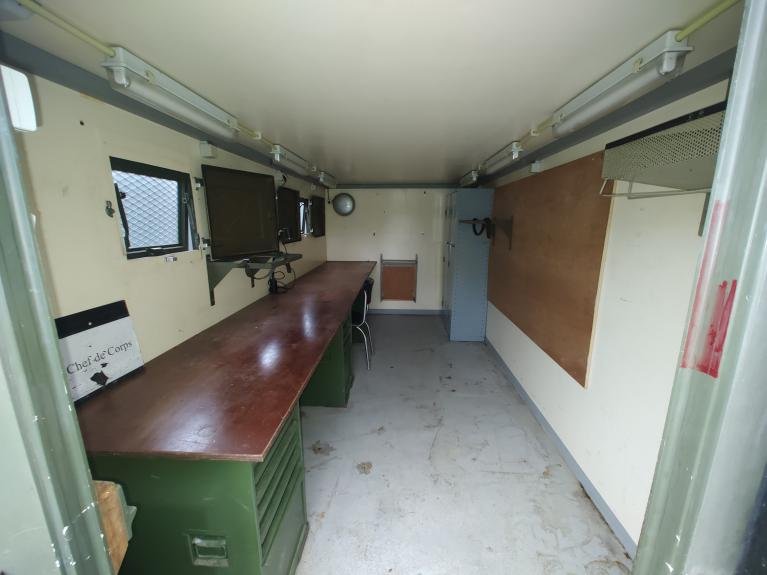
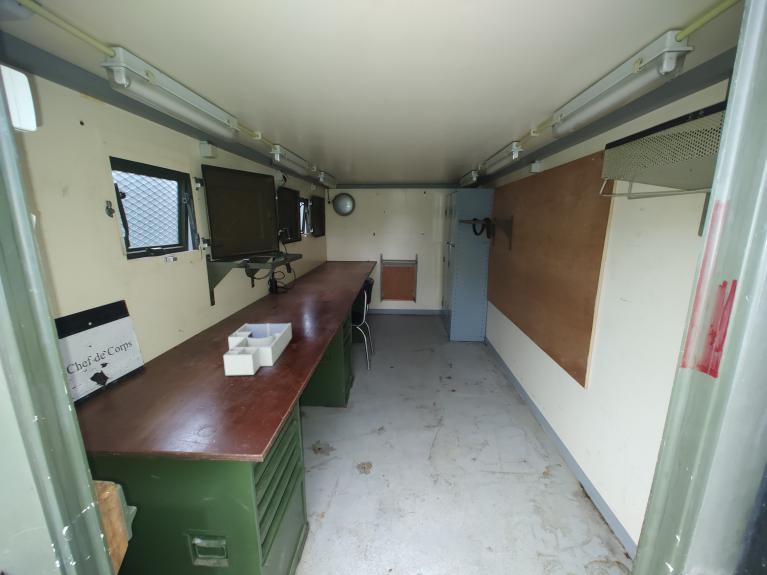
+ desk organizer (254, 345)
